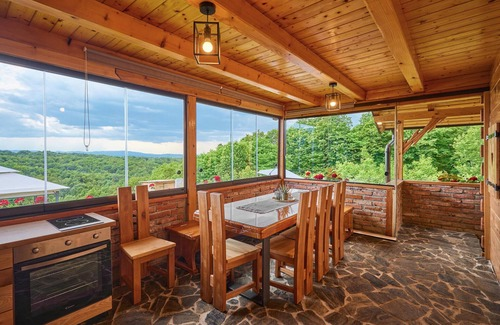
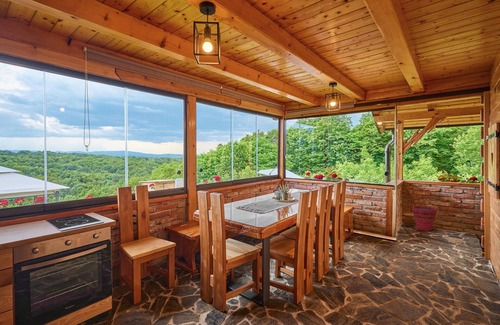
+ bucket (424, 218)
